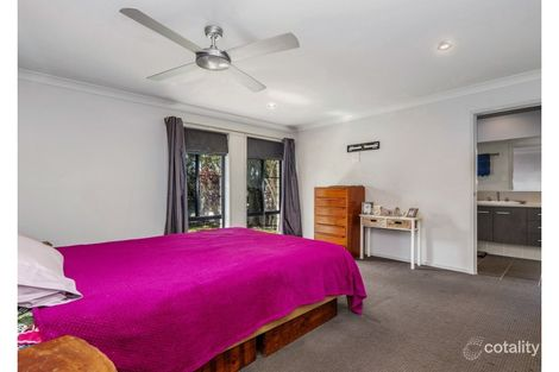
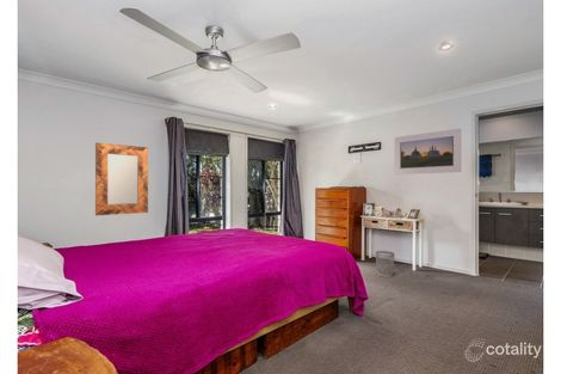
+ wastebasket (384, 264)
+ home mirror (123, 179)
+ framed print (425, 153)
